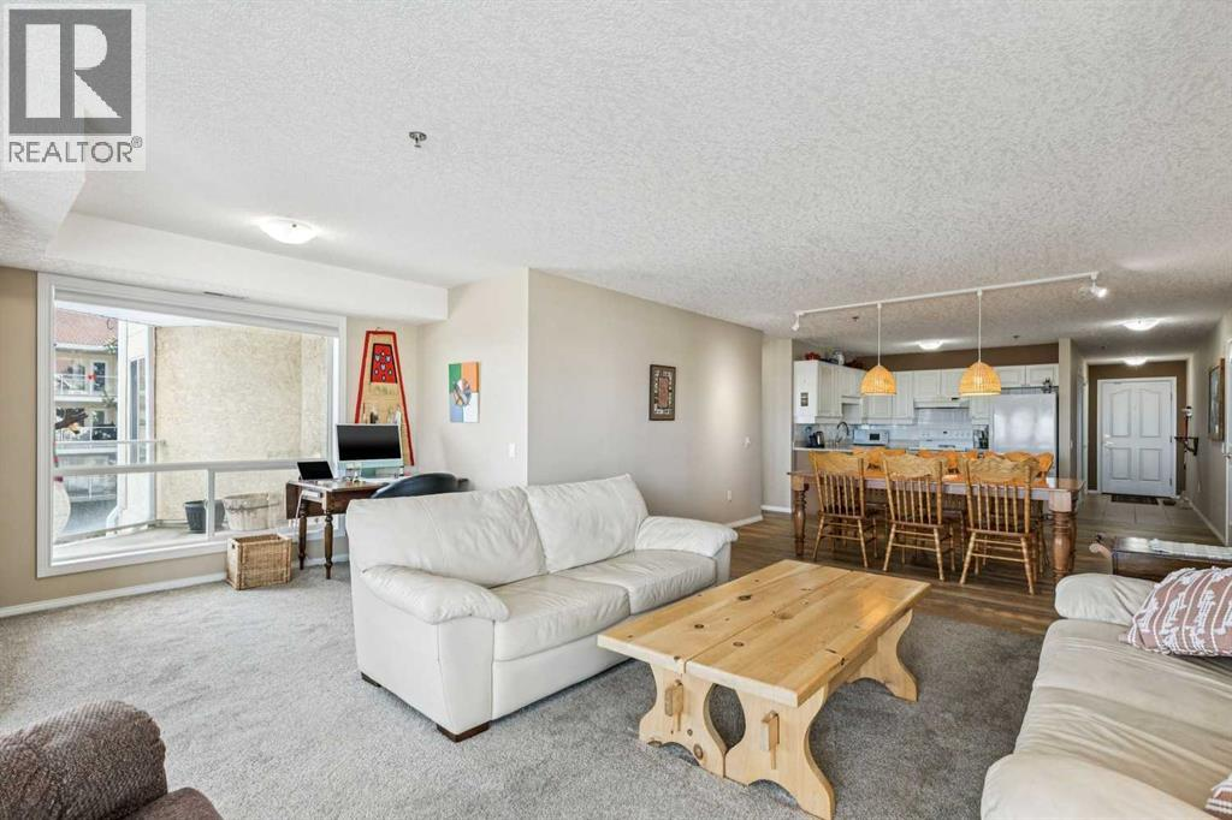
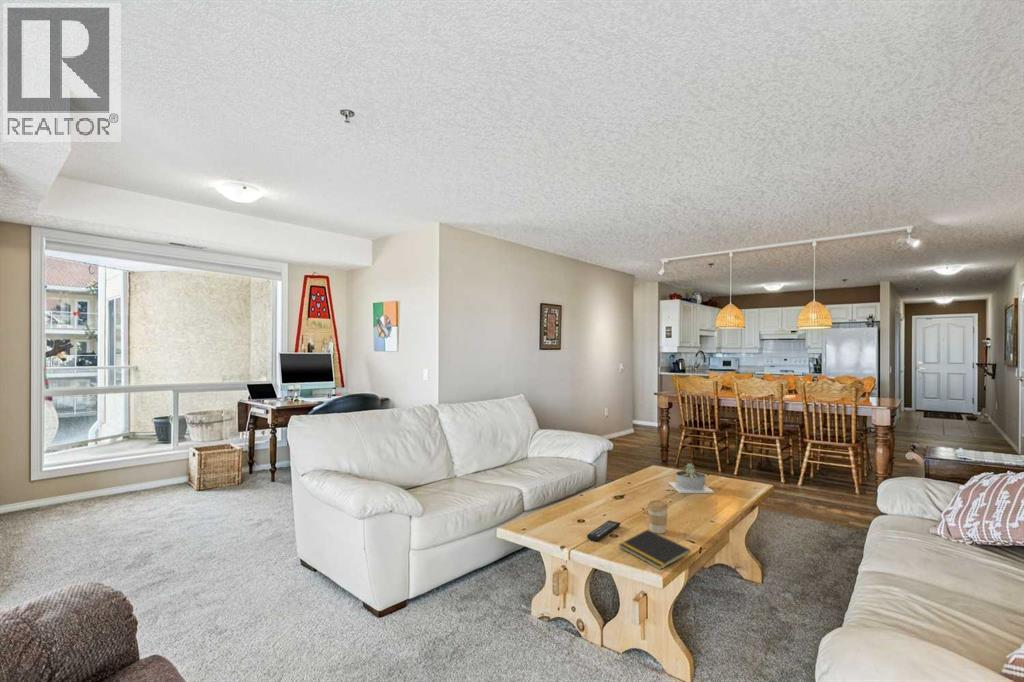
+ coffee cup (657, 516)
+ remote control (604, 530)
+ succulent planter (690, 476)
+ notepad (653, 548)
